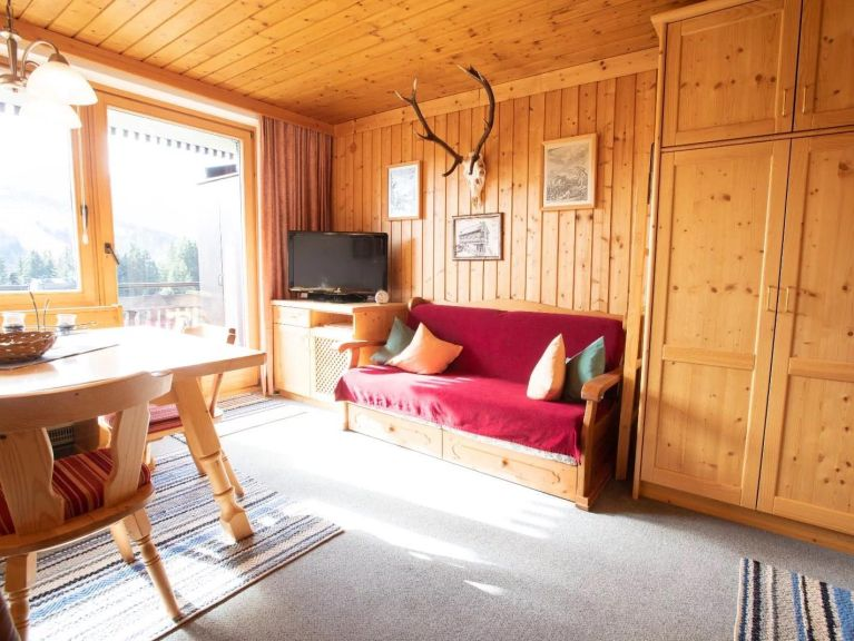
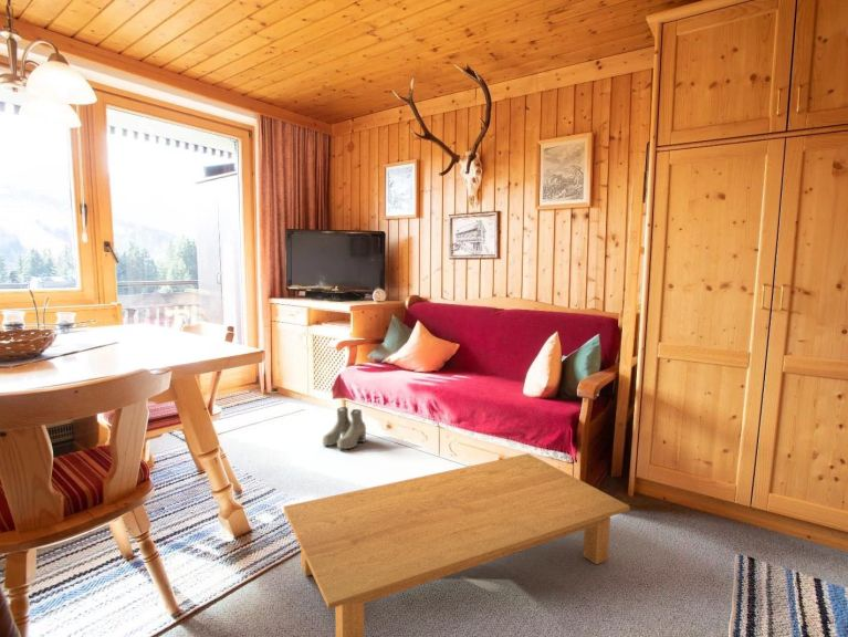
+ coffee table (457, 534)
+ boots (345, 427)
